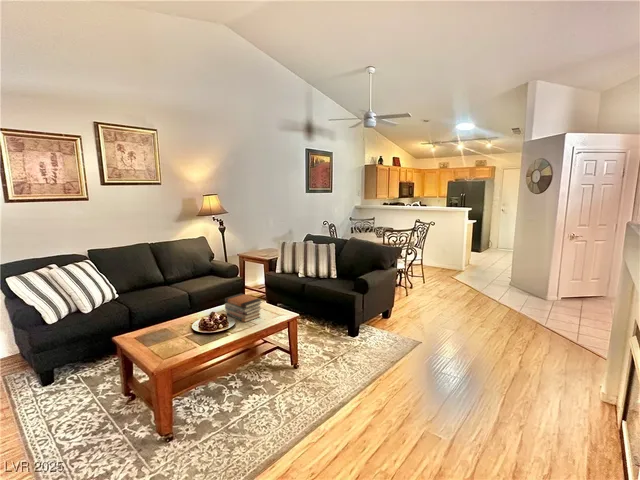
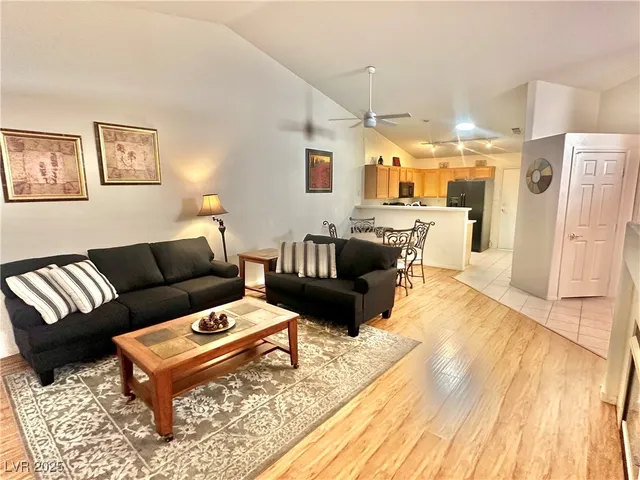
- book stack (243, 307)
